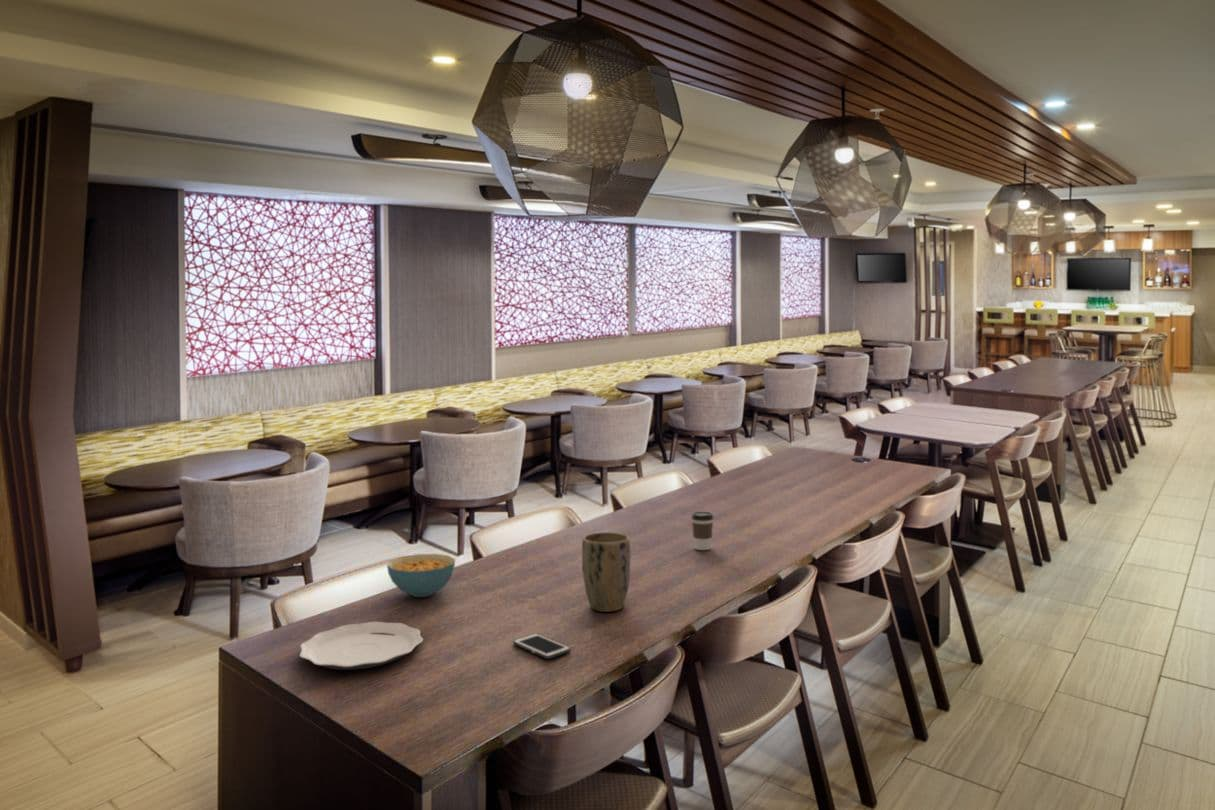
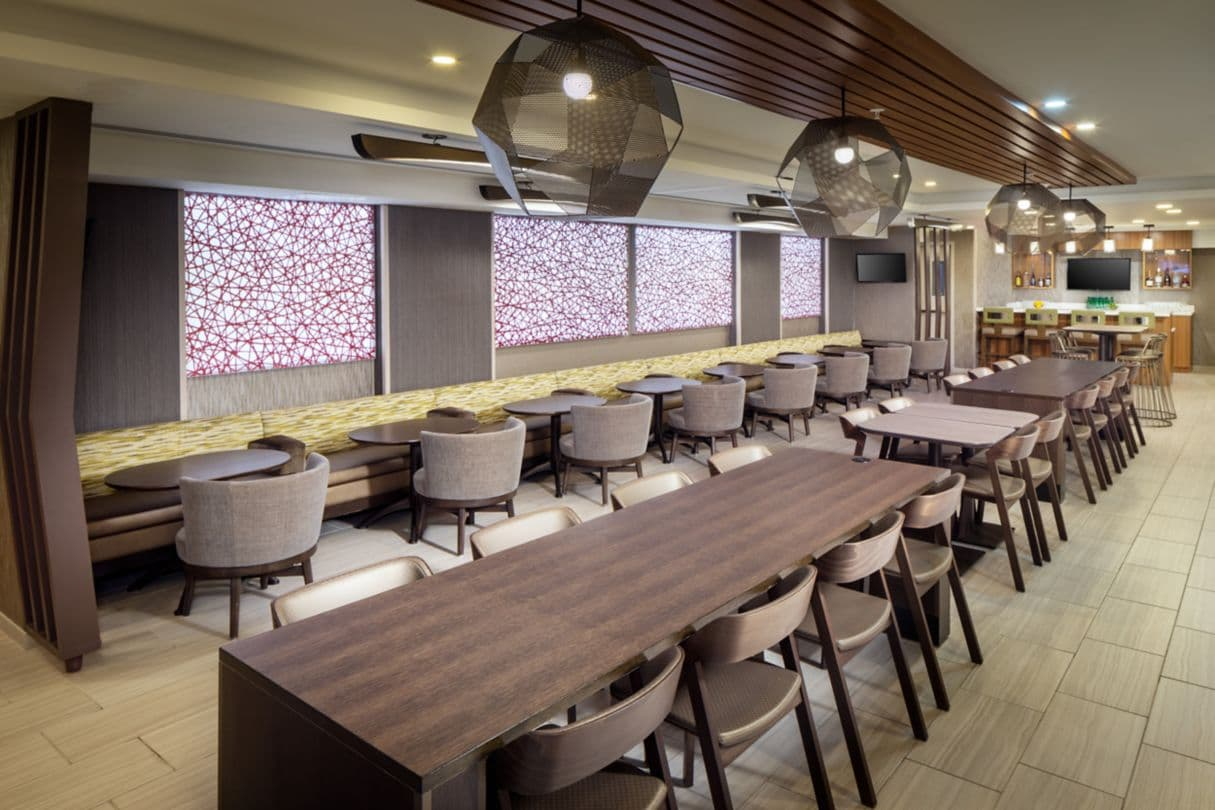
- cereal bowl (422, 578)
- coffee cup (702, 530)
- plant pot (606, 572)
- plate (362, 646)
- cell phone (541, 645)
